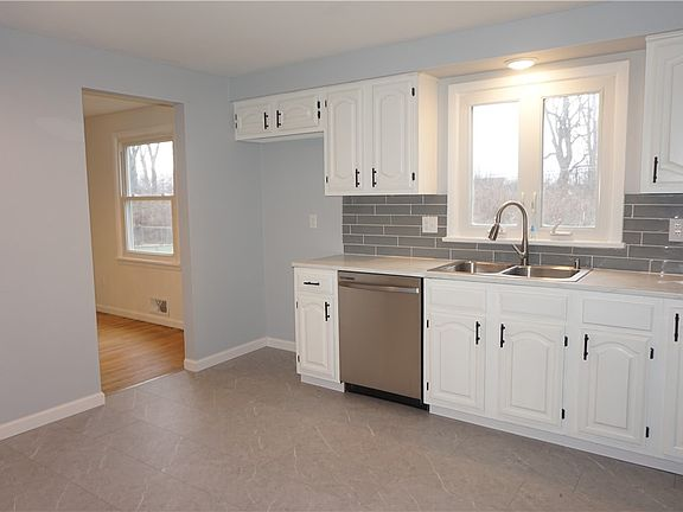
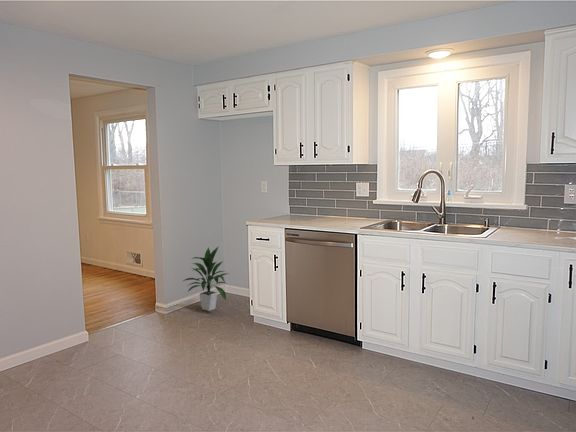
+ indoor plant (208, 279)
